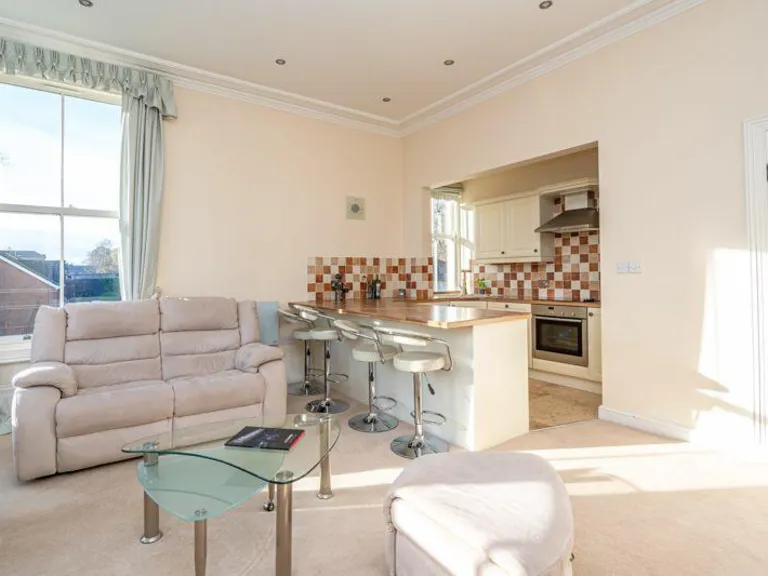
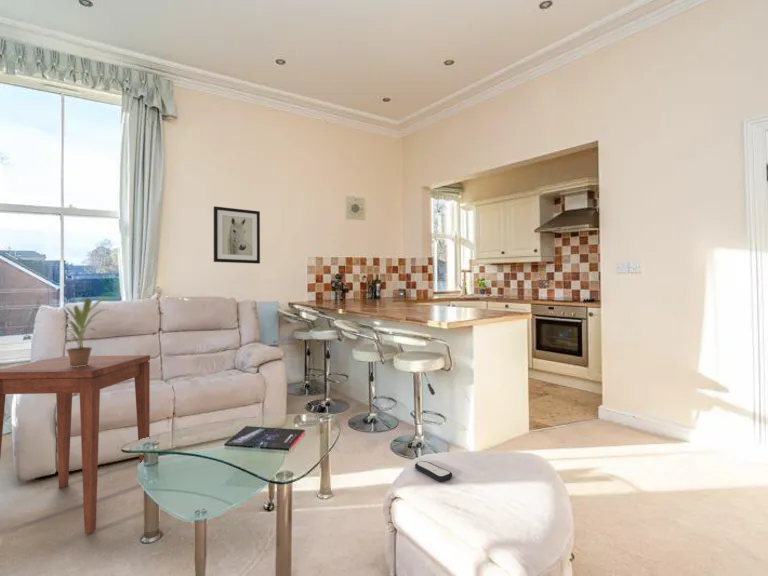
+ potted plant (81, 330)
+ remote control (432, 470)
+ wall art (237, 235)
+ side table (70, 434)
